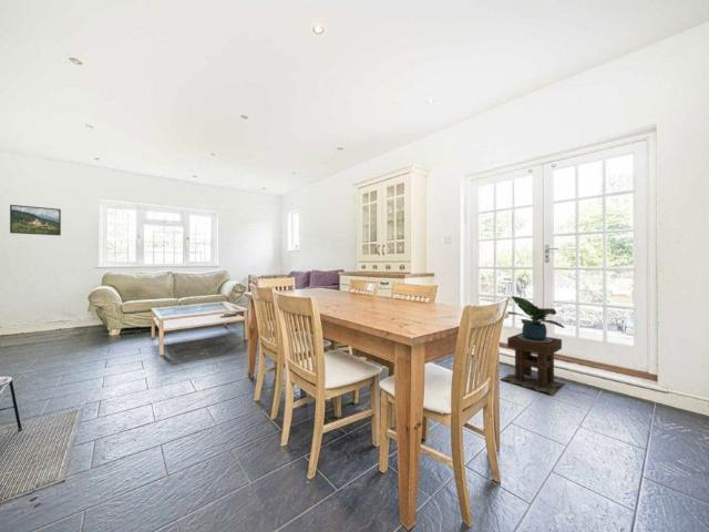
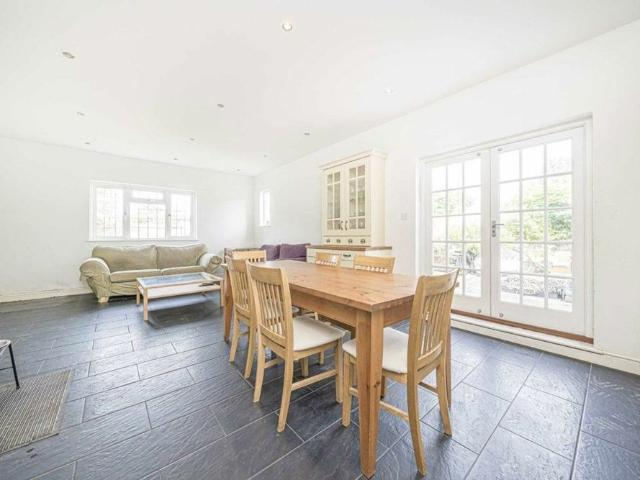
- potted plant (532, 339)
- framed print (35, 221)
